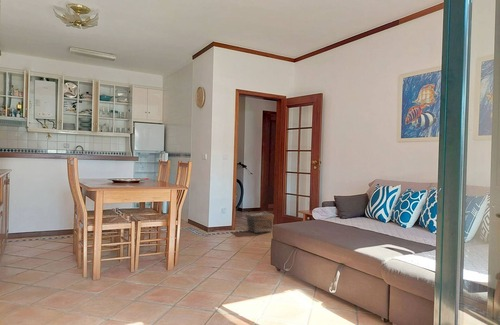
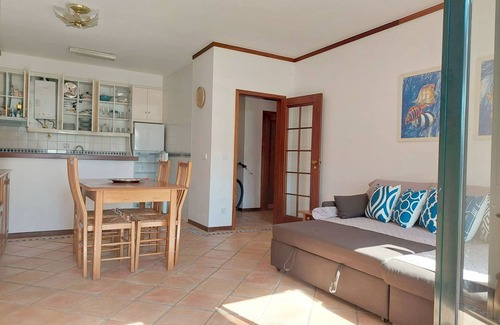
- pouch (259, 222)
